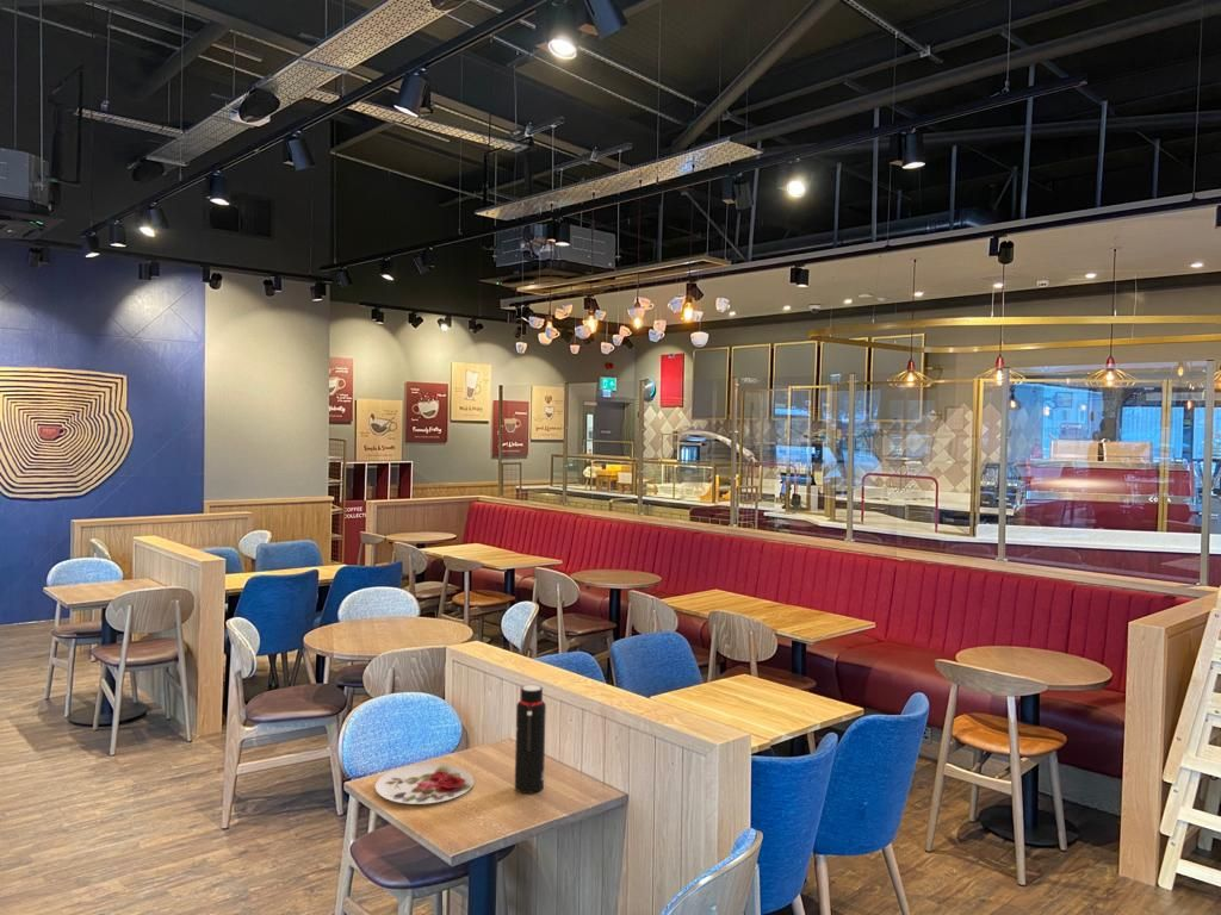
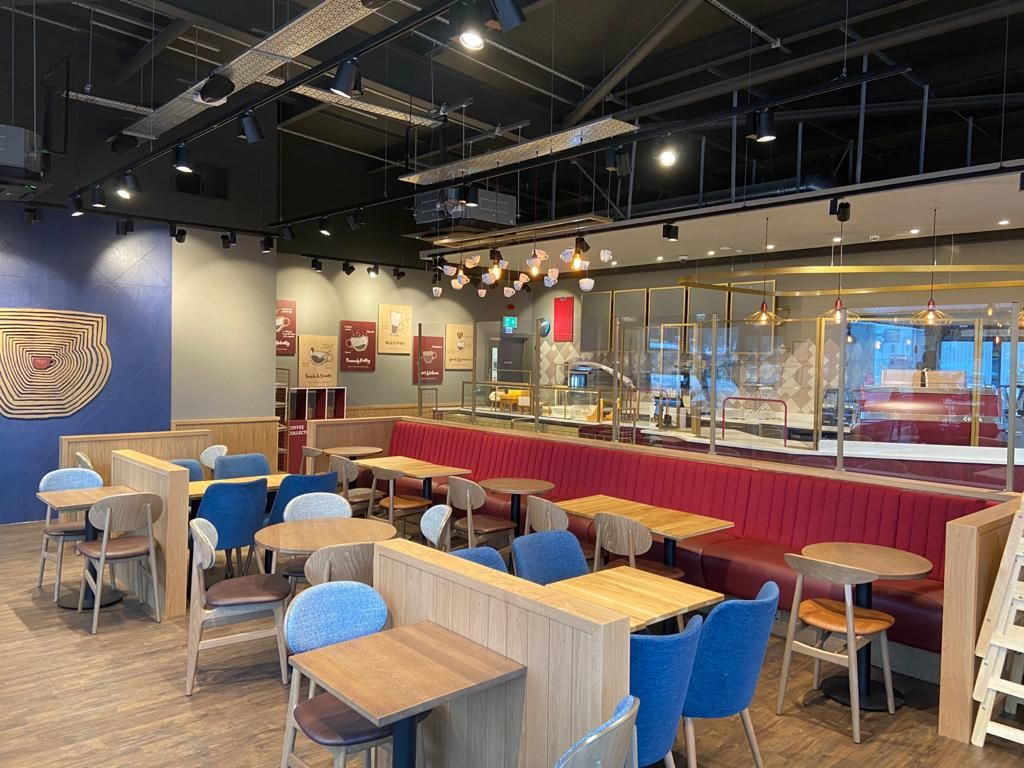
- plate (424, 782)
- water bottle (529, 739)
